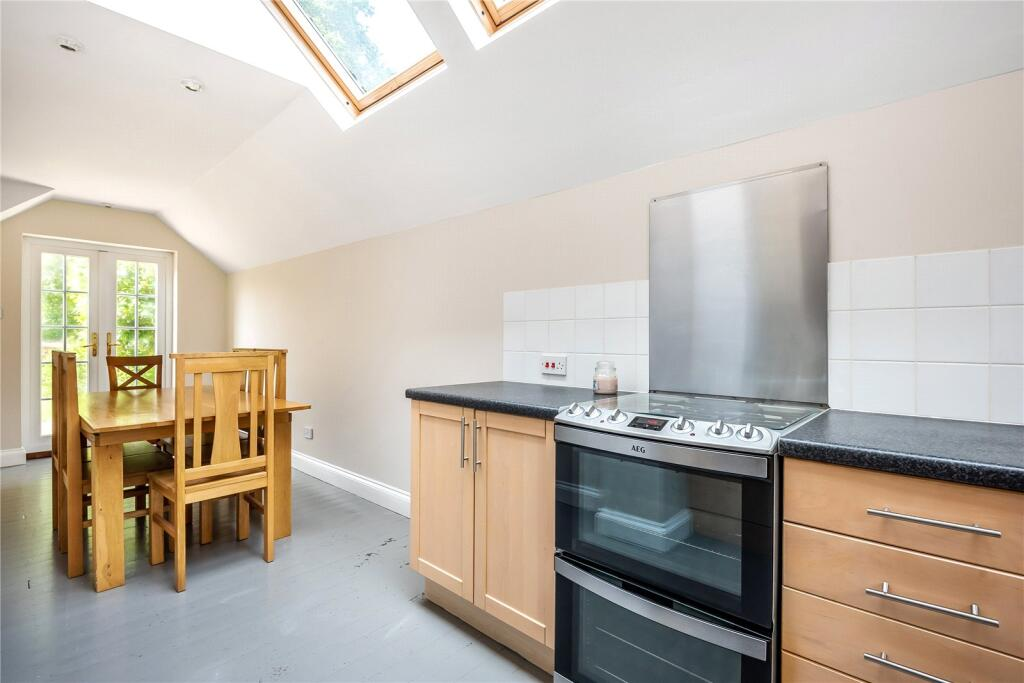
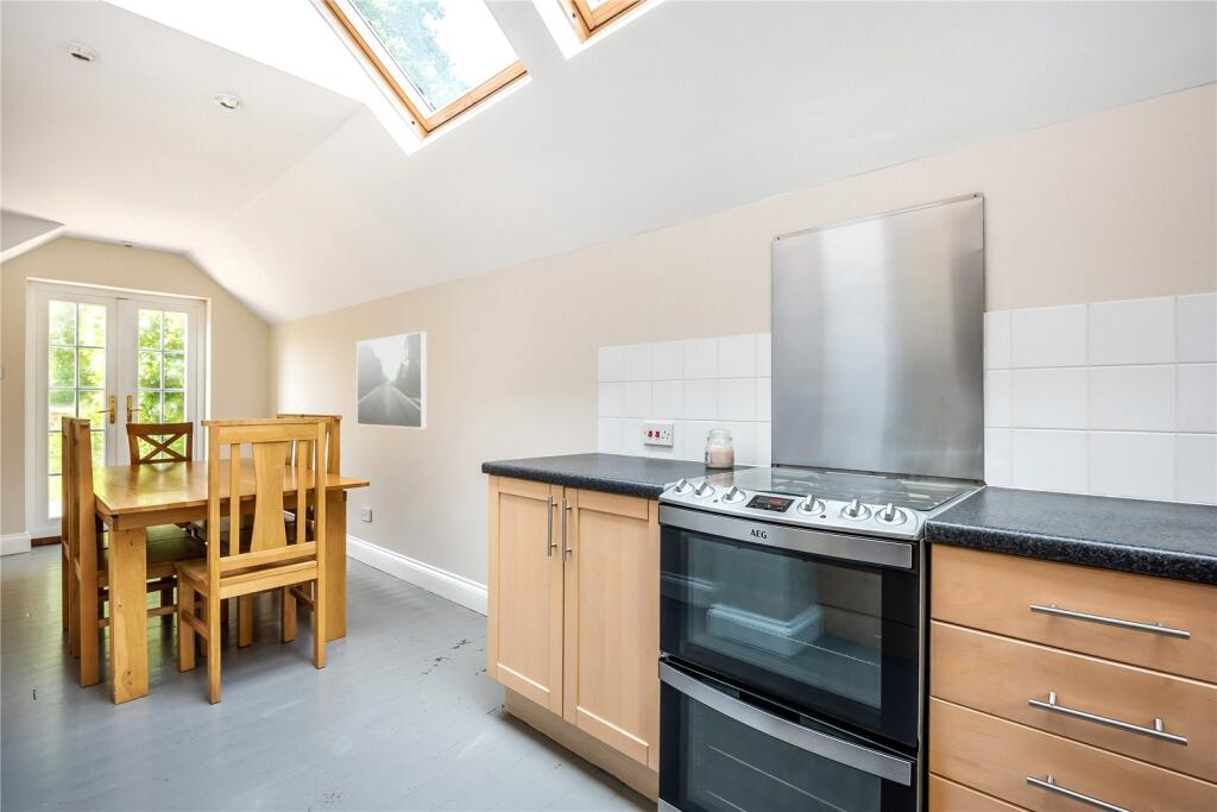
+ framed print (389, 382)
